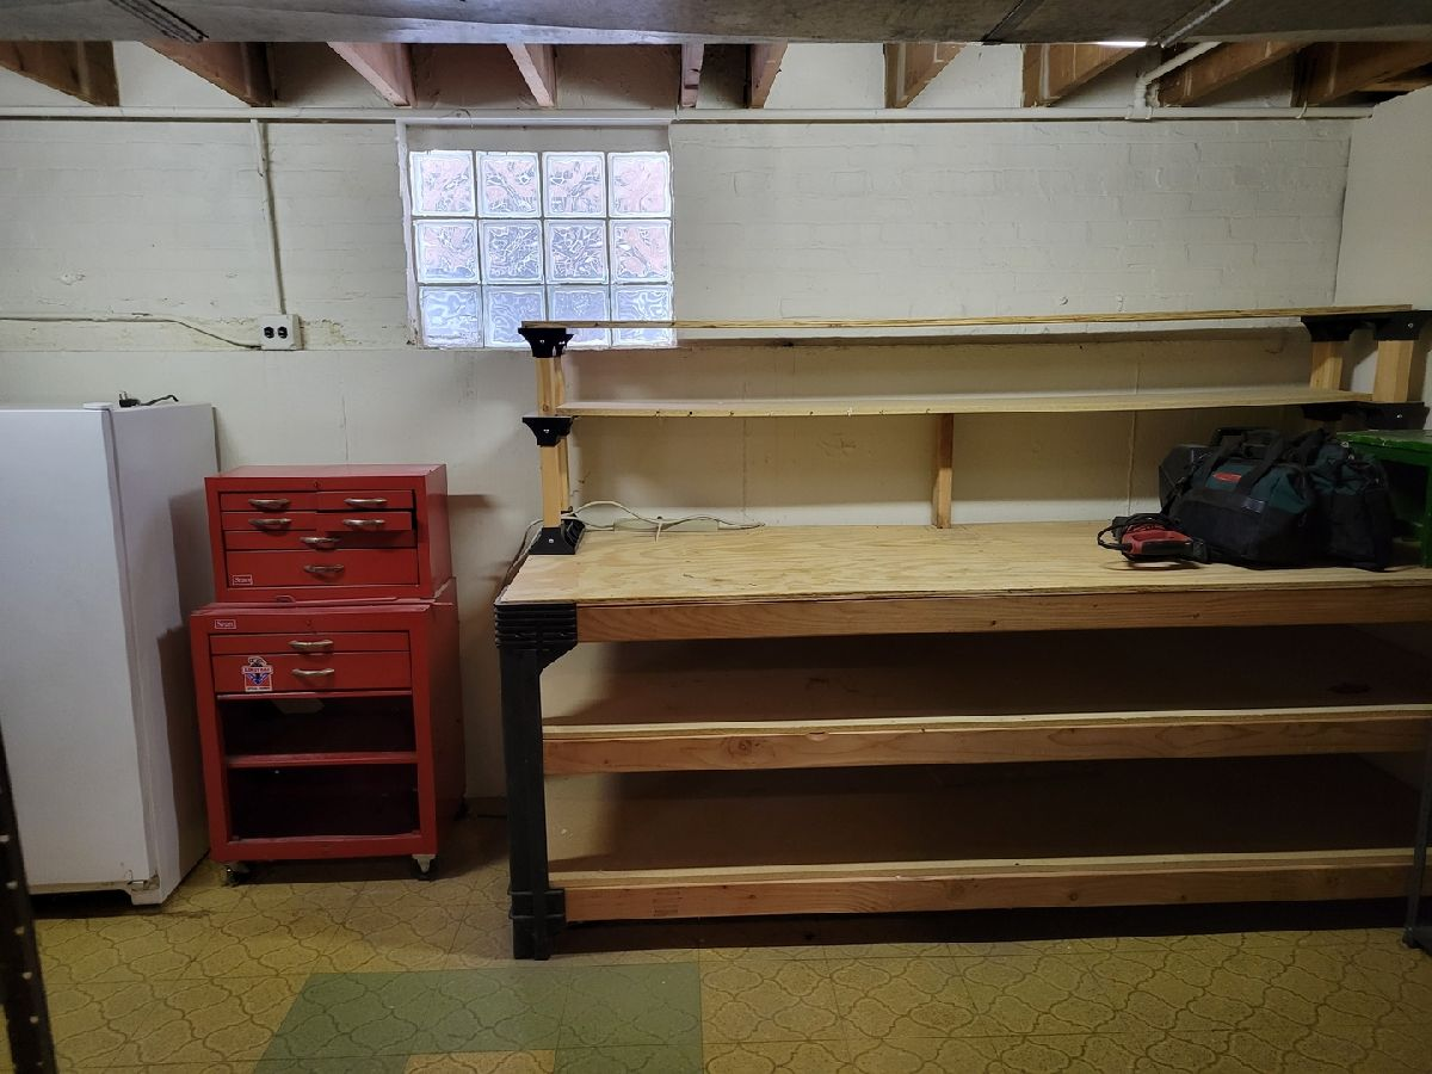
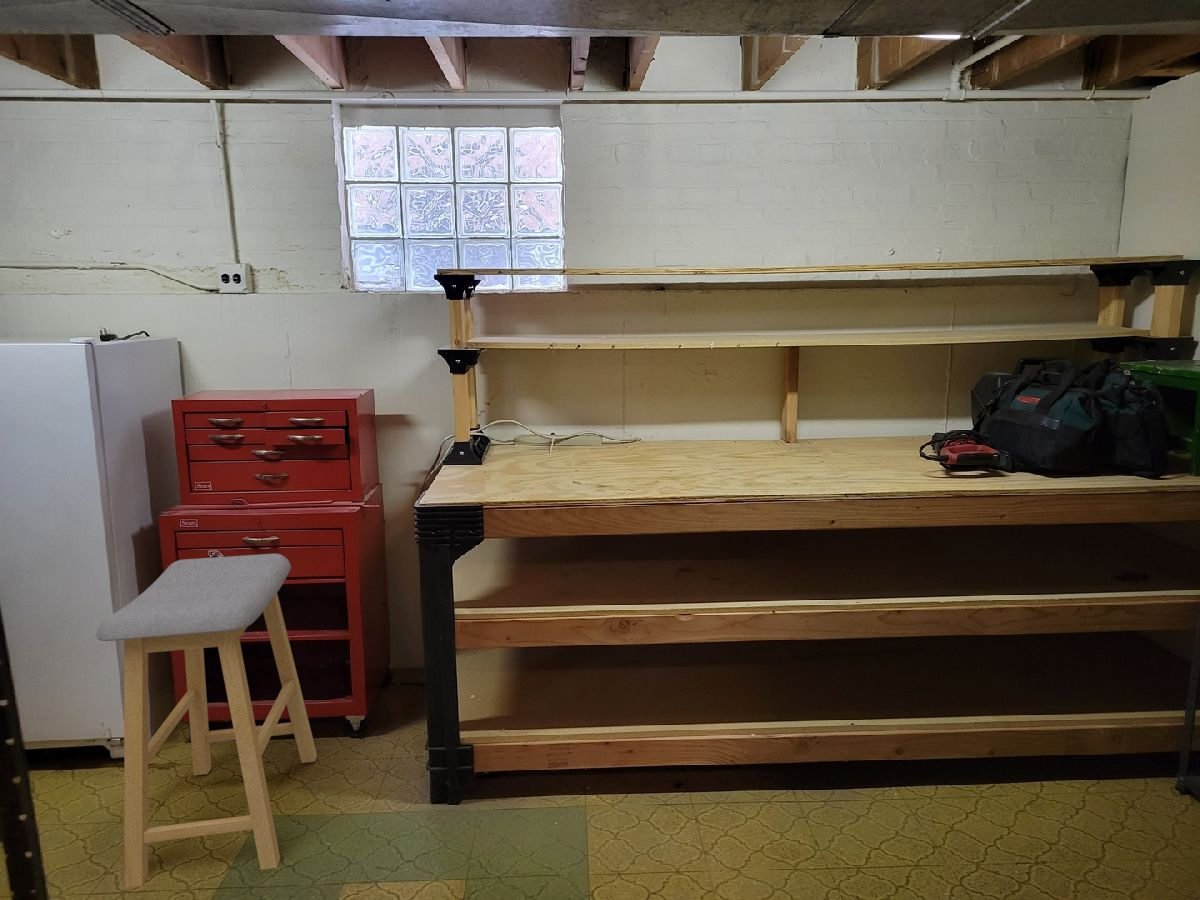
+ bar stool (228, 701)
